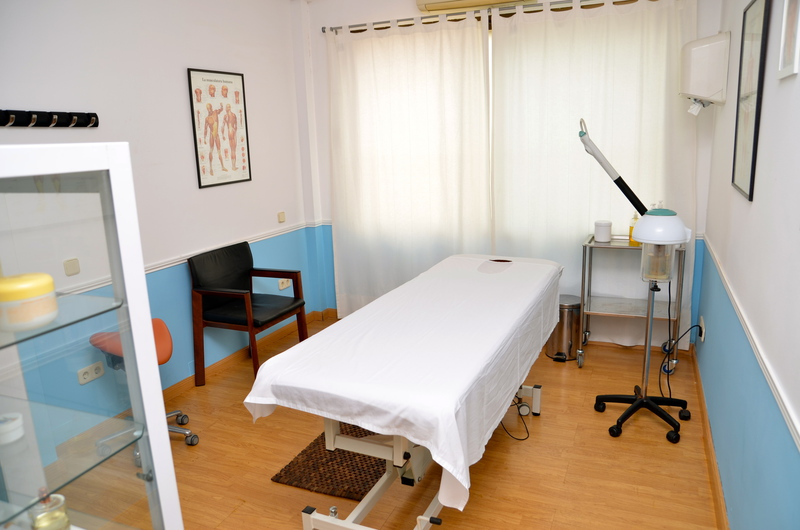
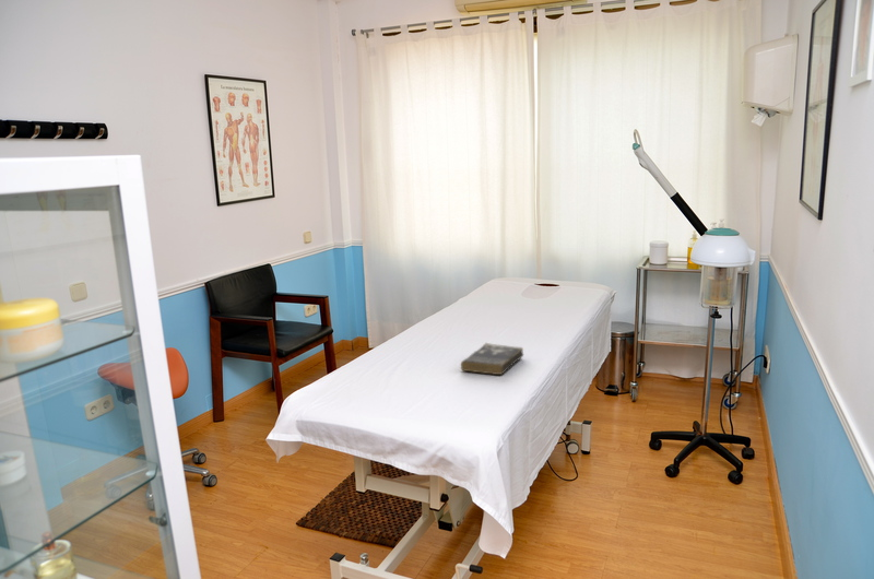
+ book (493, 357)
